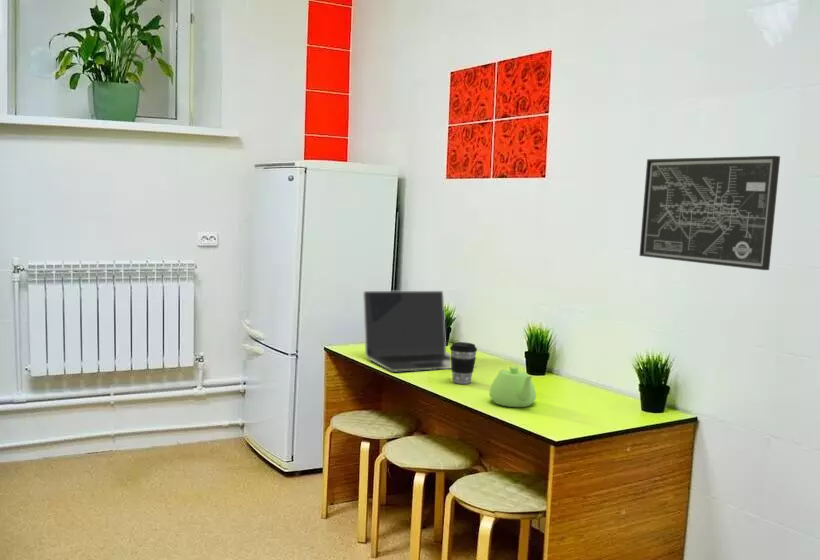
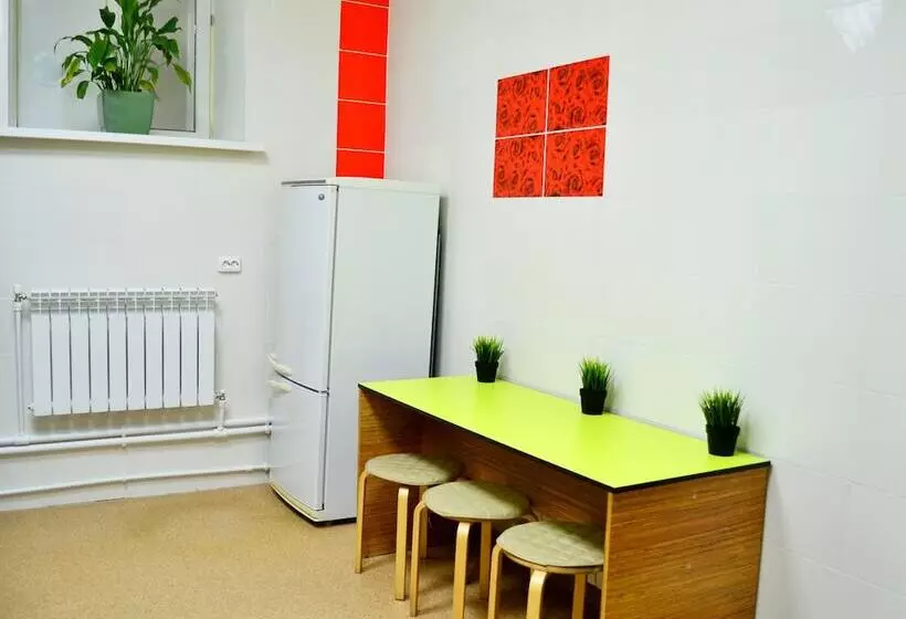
- coffee cup (462, 363)
- teapot (514, 385)
- laptop (419, 328)
- wall art (703, 210)
